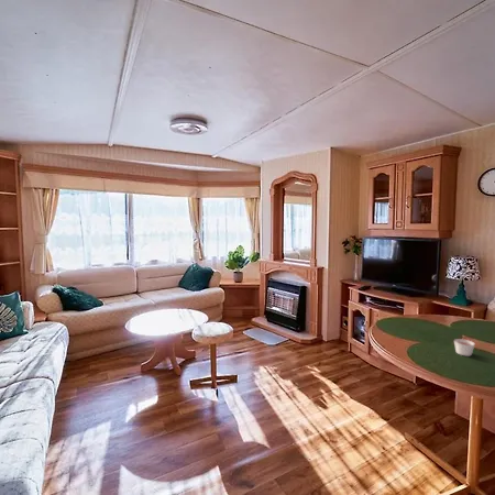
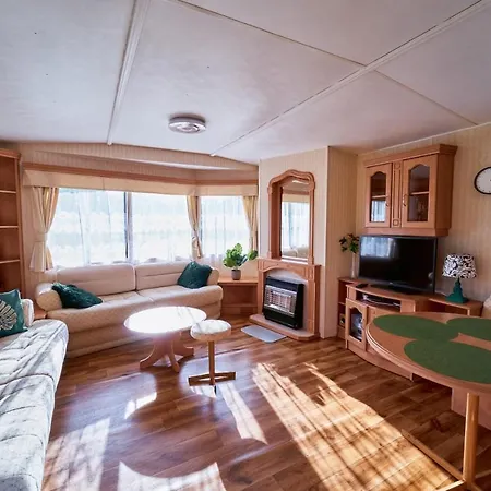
- candle (463, 348)
